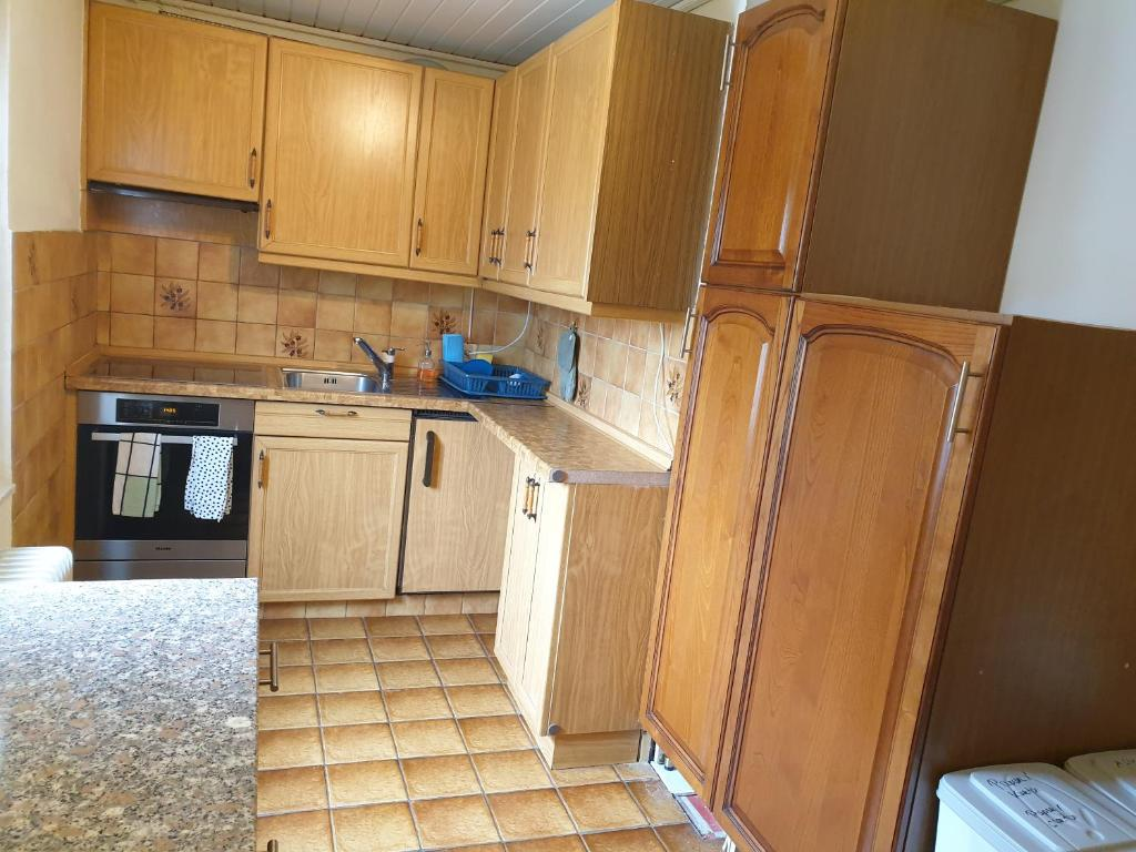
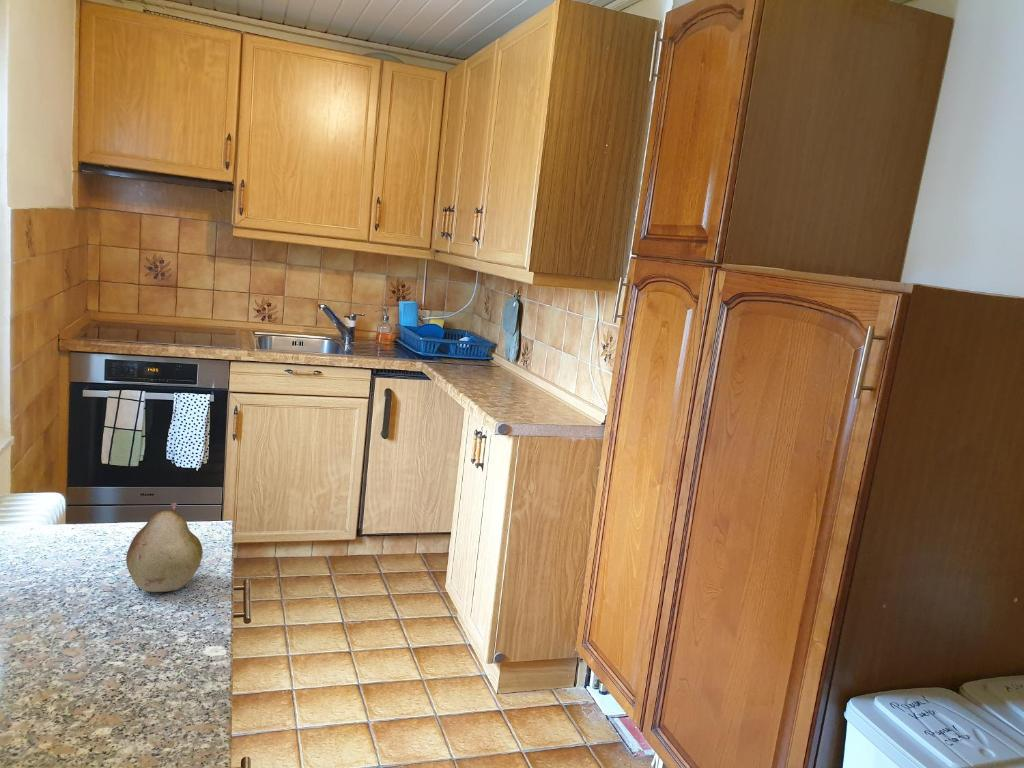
+ fruit (166, 548)
